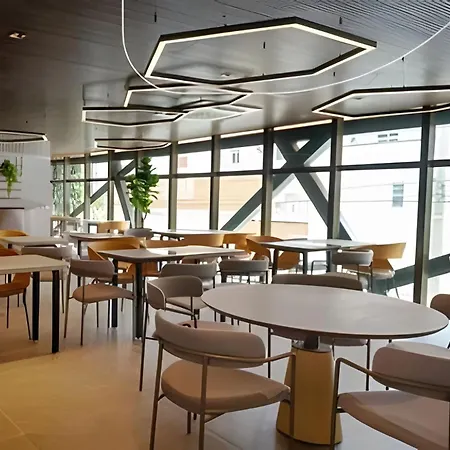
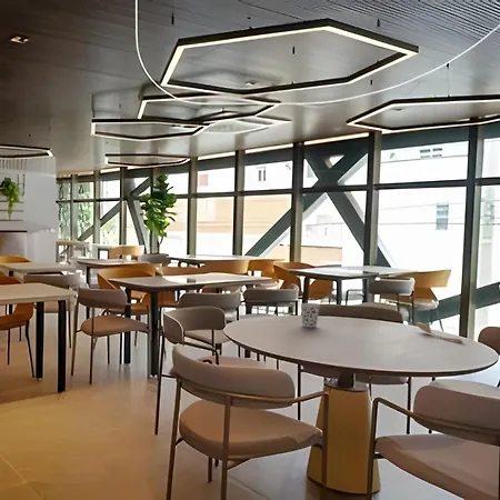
+ cup (309, 314)
+ spoon (434, 334)
